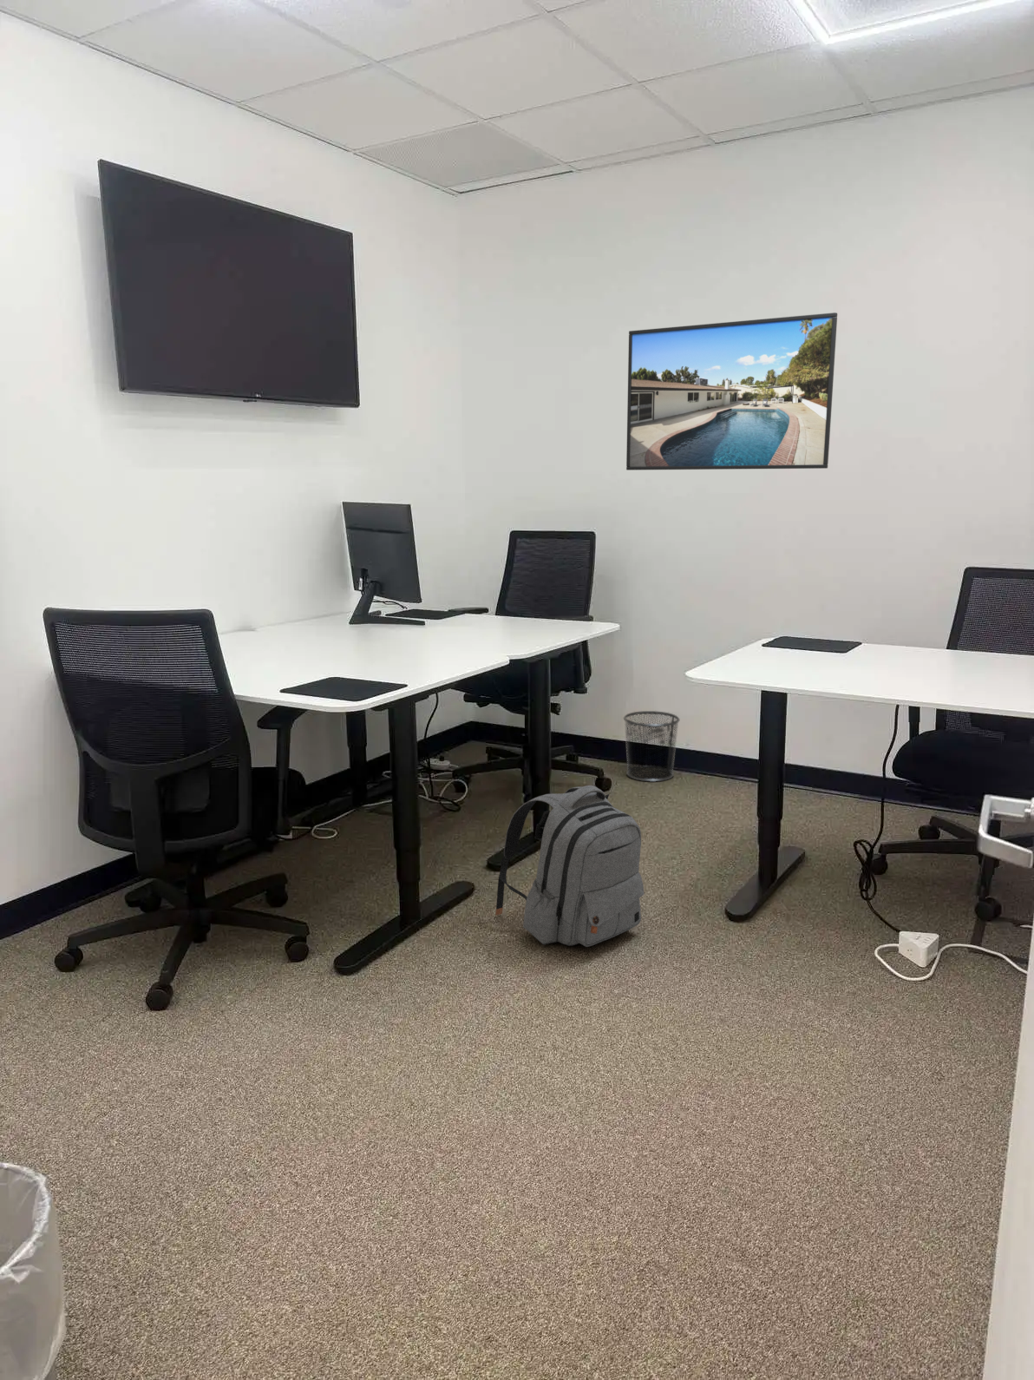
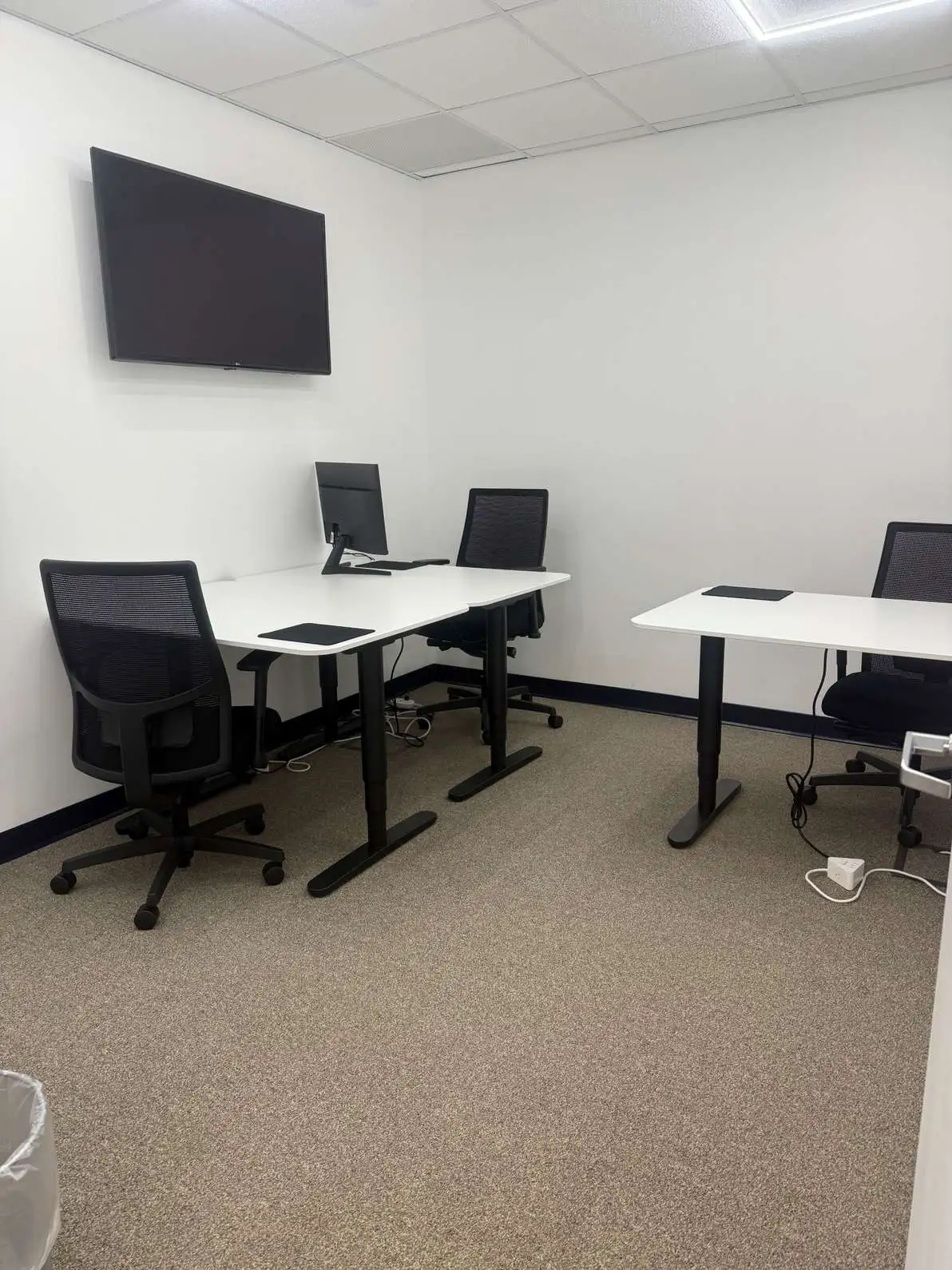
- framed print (724, 397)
- waste bin (651, 745)
- backpack (577, 855)
